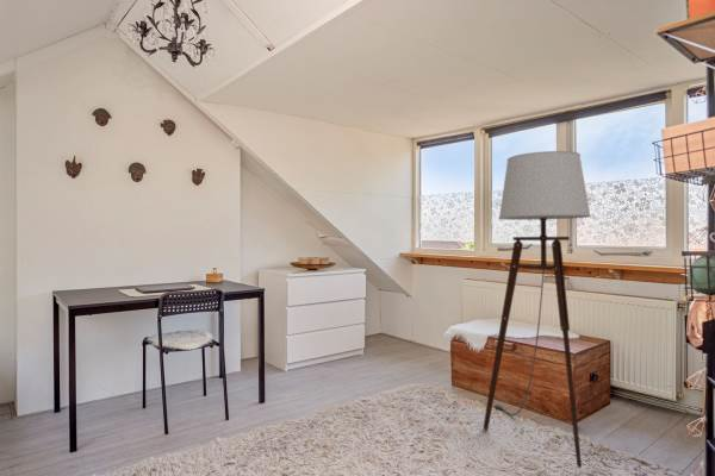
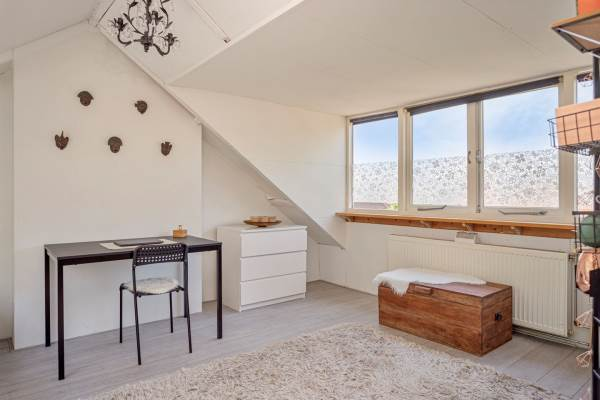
- floor lamp (540, 299)
